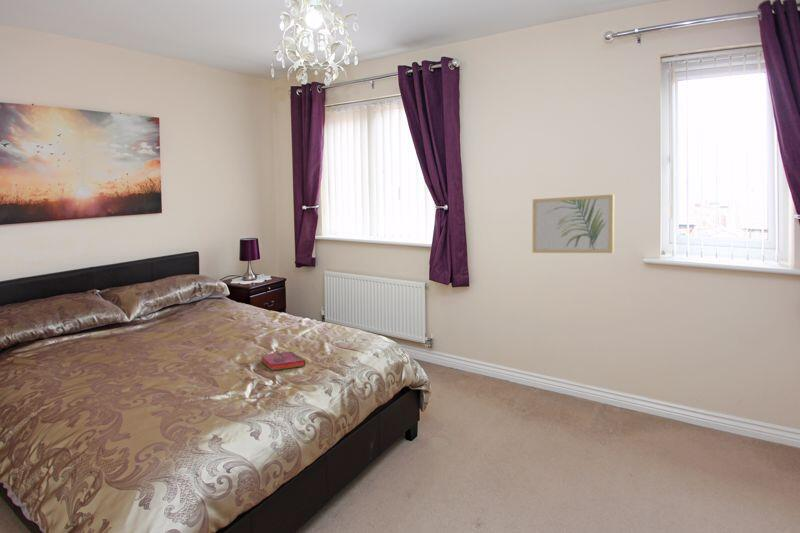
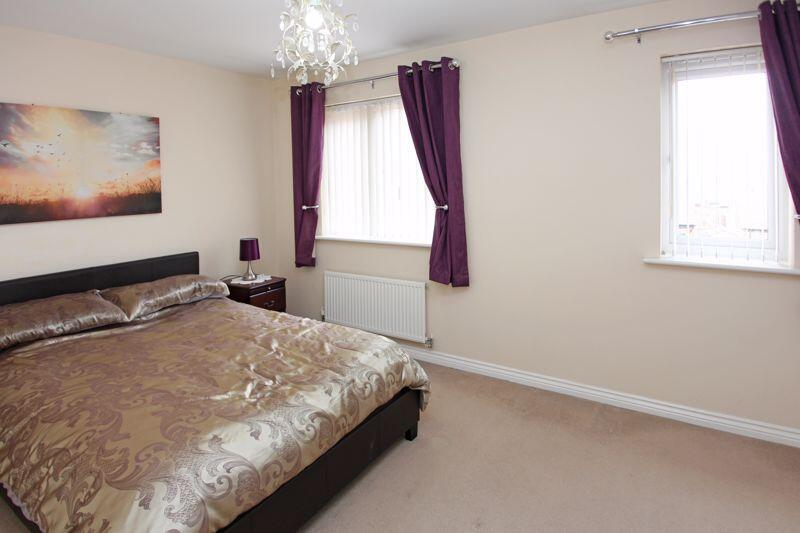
- wall art (571, 225)
- hardback book (282, 360)
